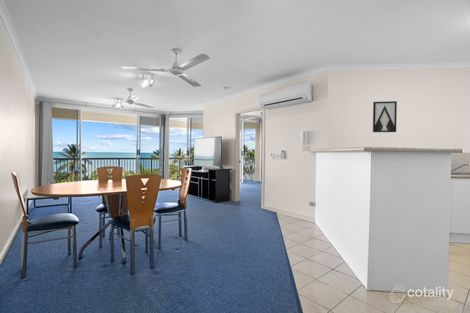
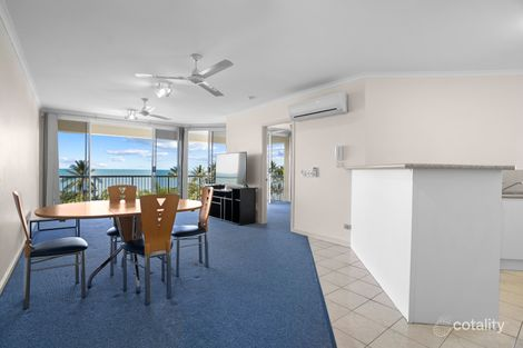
- wall art (384, 116)
